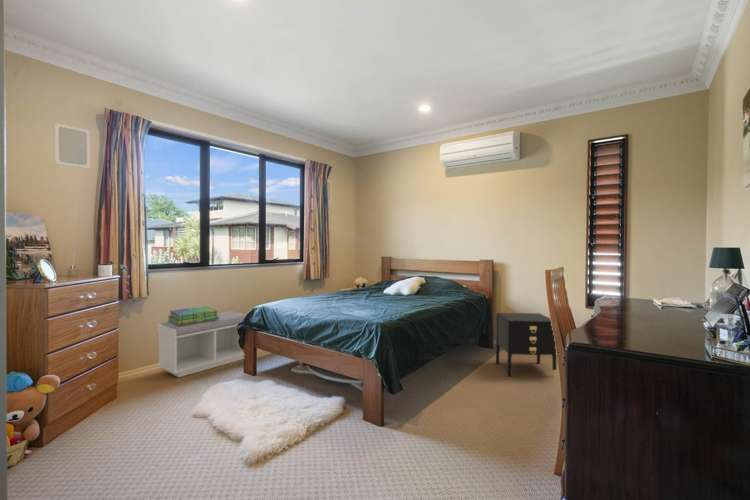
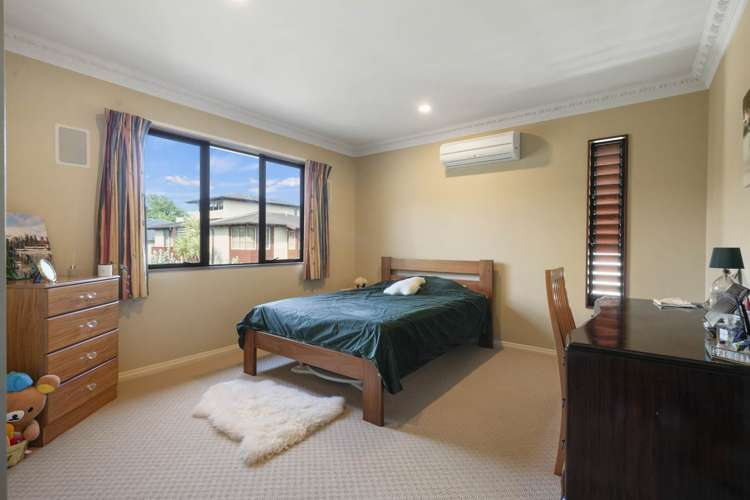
- stack of books (193, 315)
- bench (206, 340)
- nightstand (524, 343)
